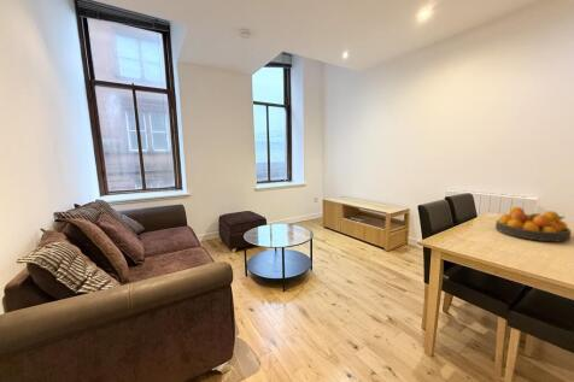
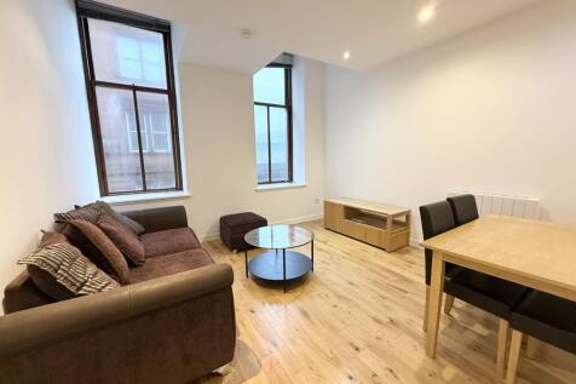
- fruit bowl (531, 221)
